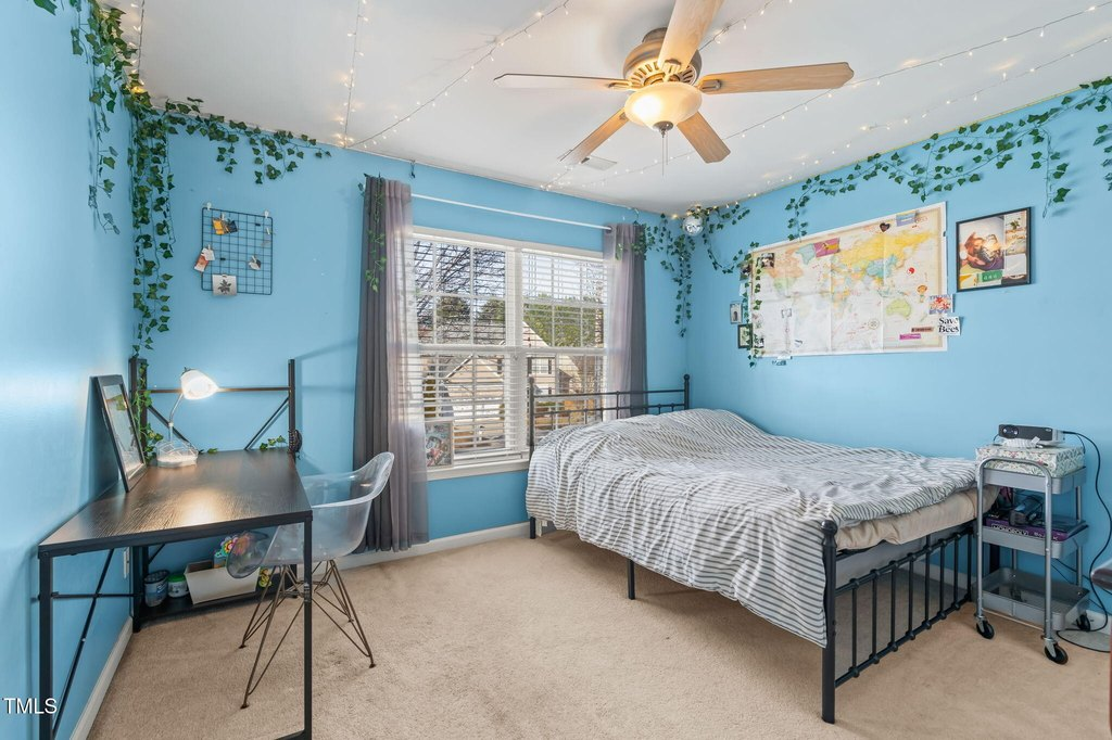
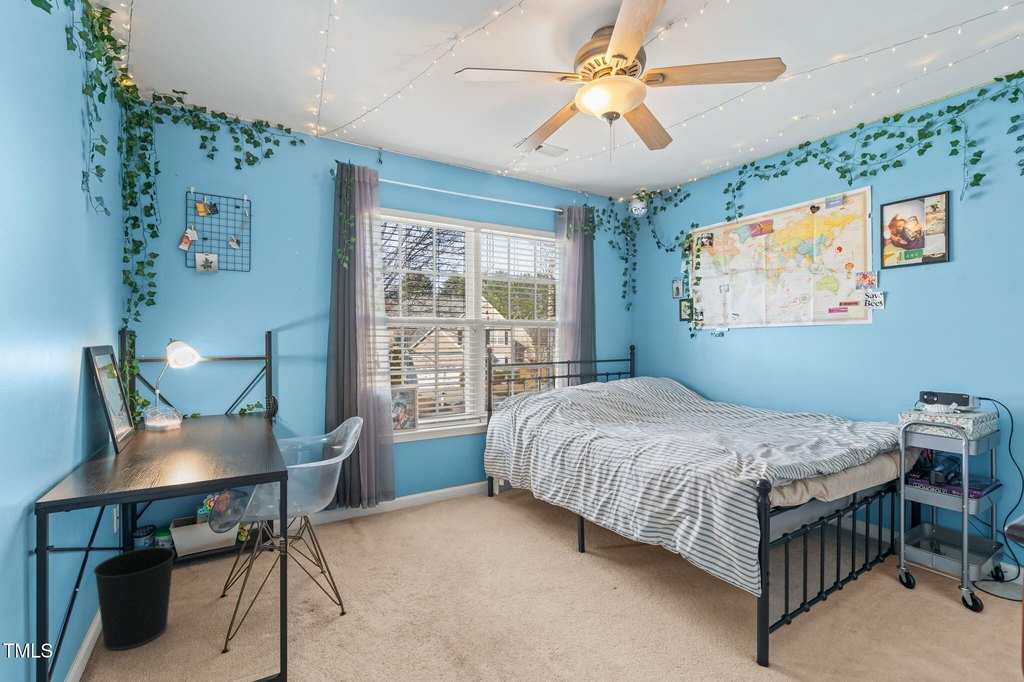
+ wastebasket (136, 597)
